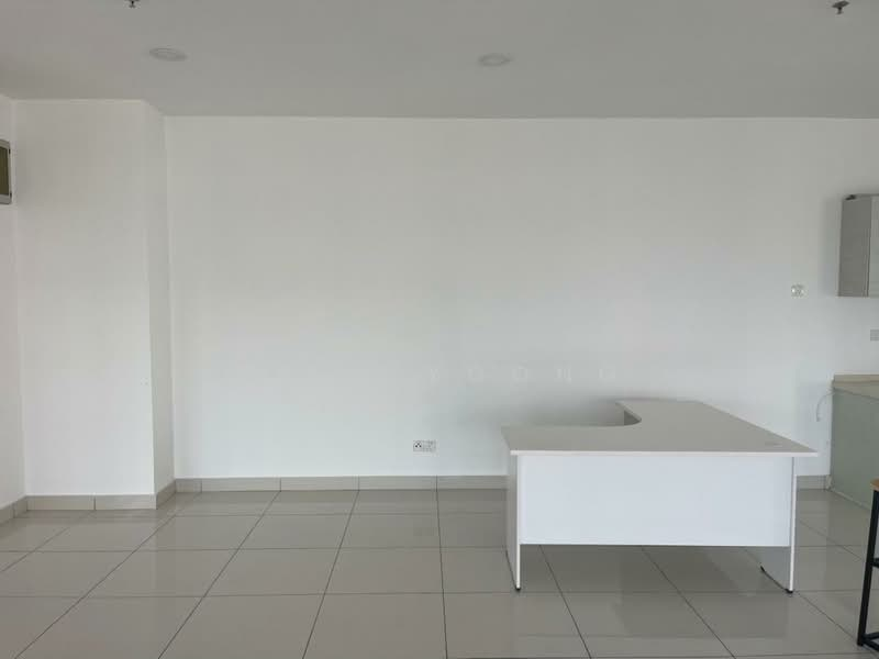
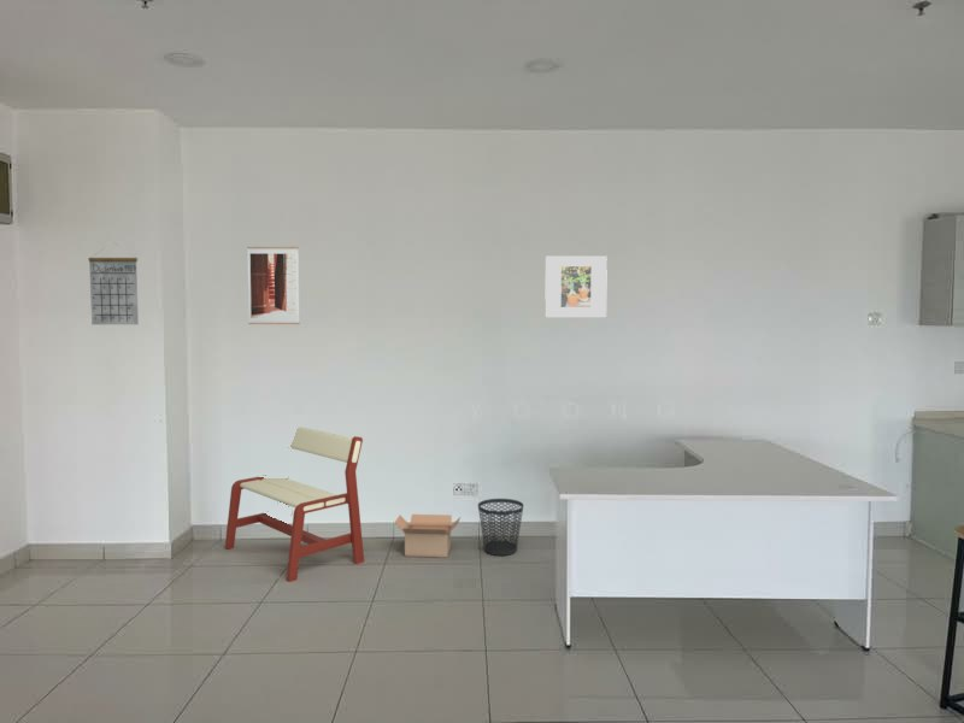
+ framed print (575, 287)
+ calendar (113, 283)
+ cardboard box (428, 535)
+ wastebasket (500, 527)
+ bench (292, 492)
+ wall art (274, 286)
